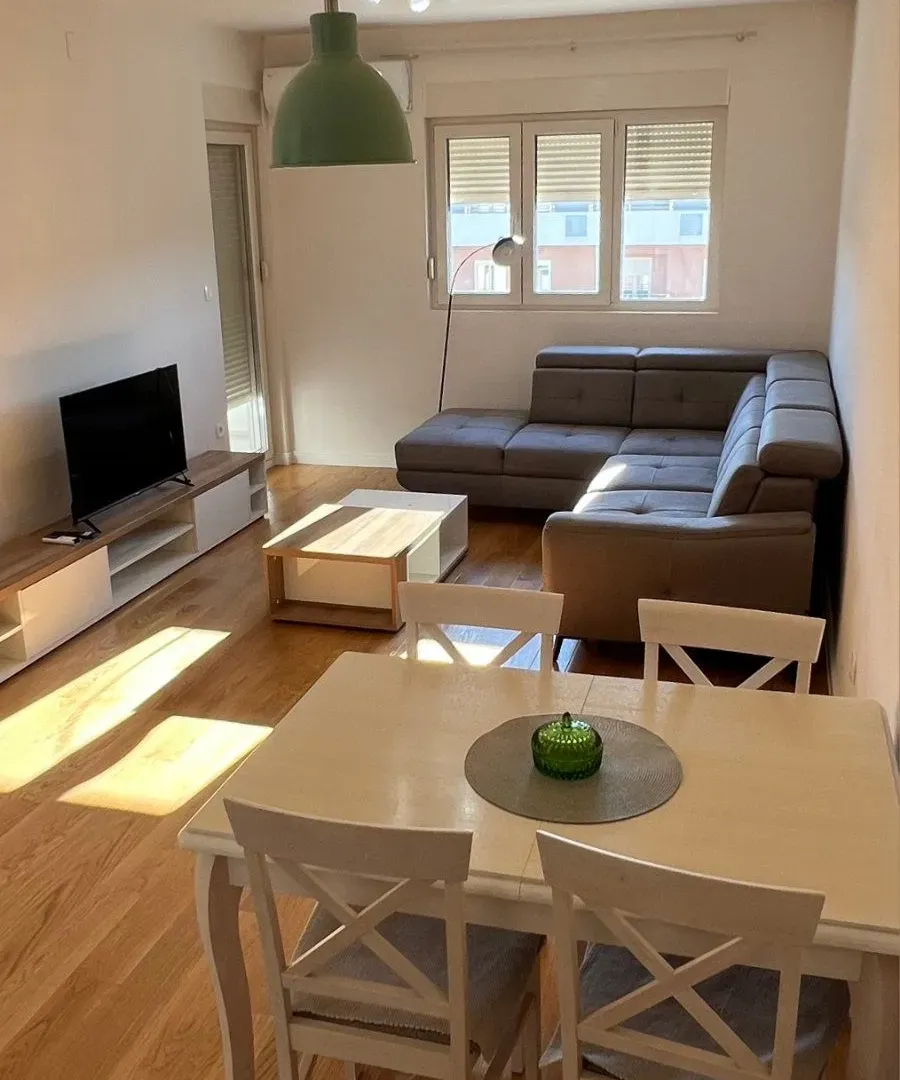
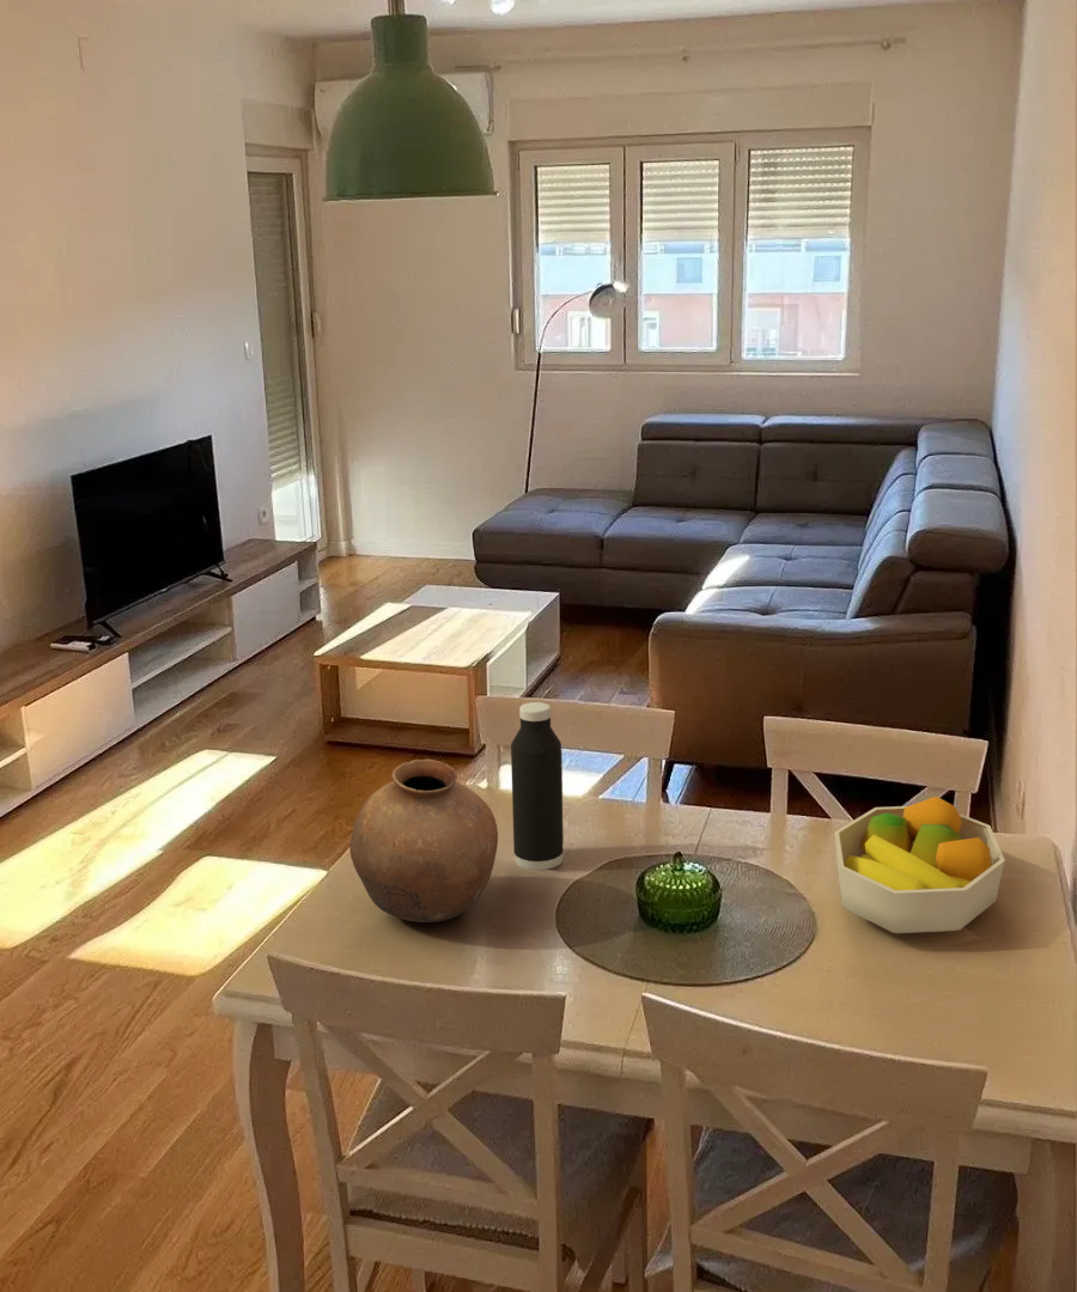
+ water bottle (537, 784)
+ pottery (424, 840)
+ fruit bowl (915, 860)
